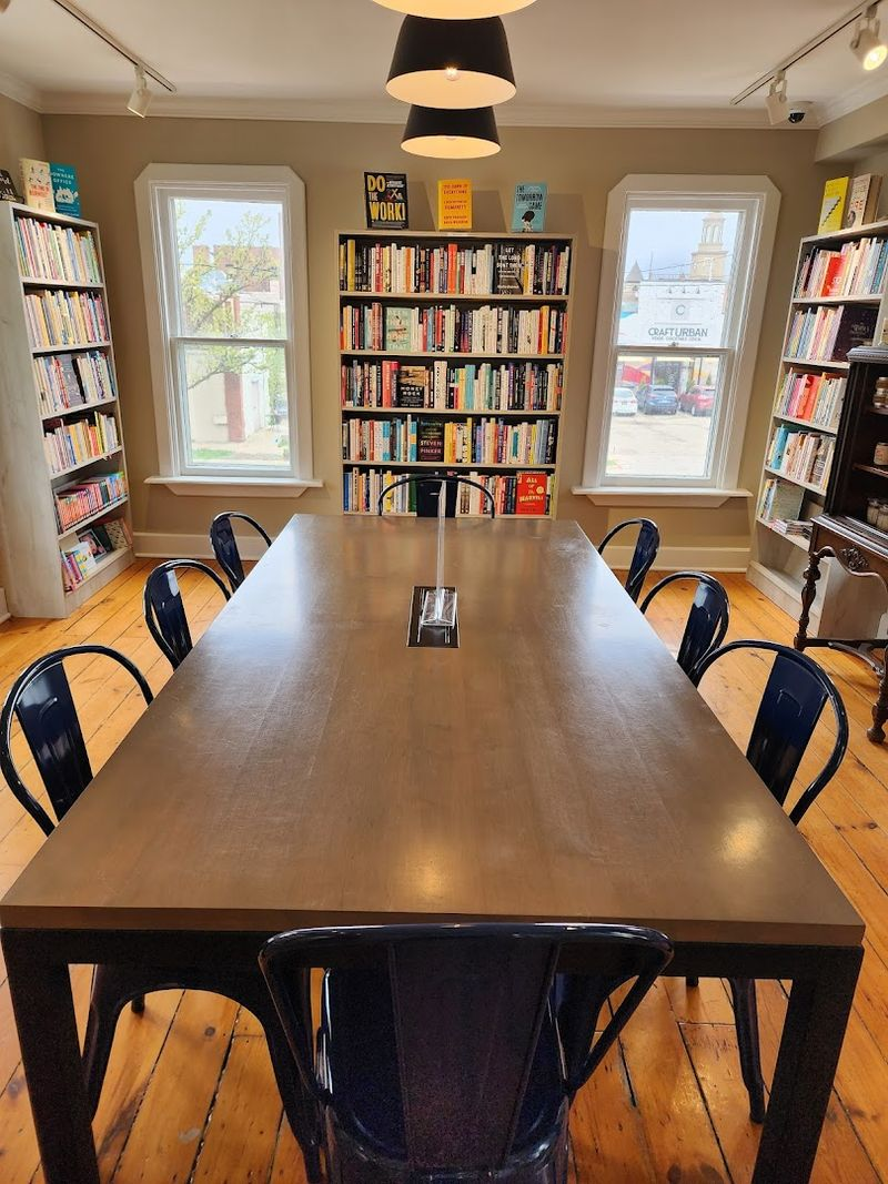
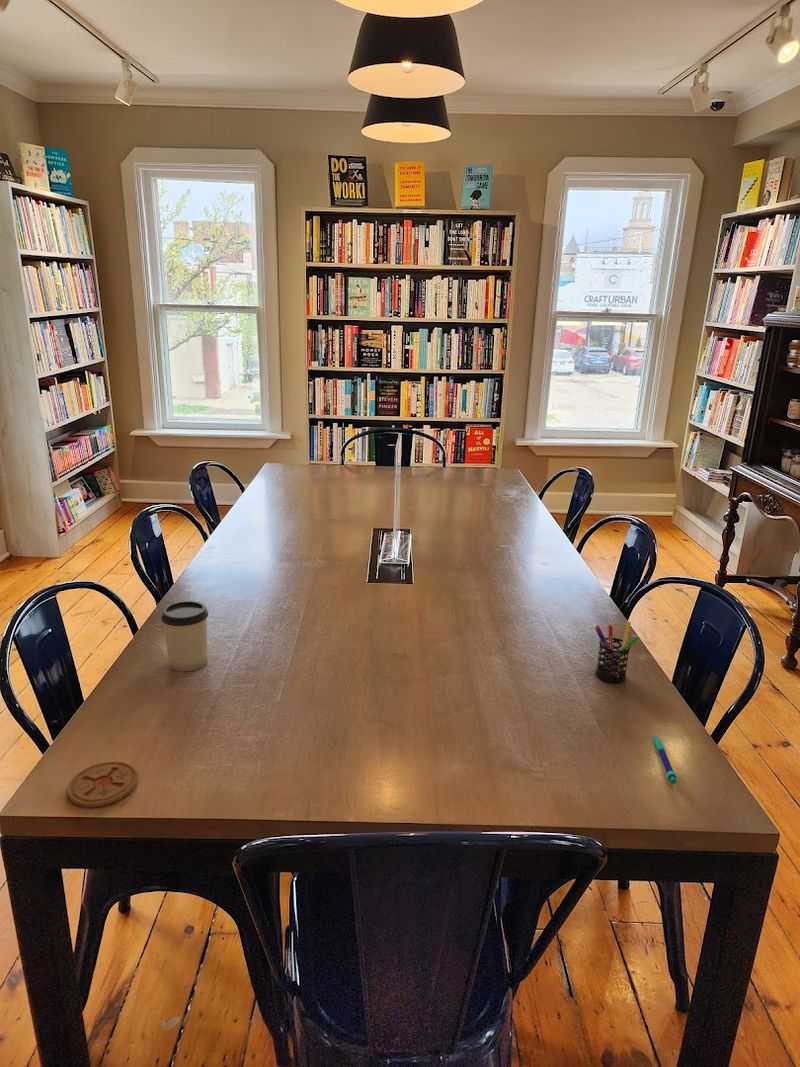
+ cup (186, 635)
+ coaster (103, 783)
+ pen holder (617, 649)
+ pen (664, 756)
